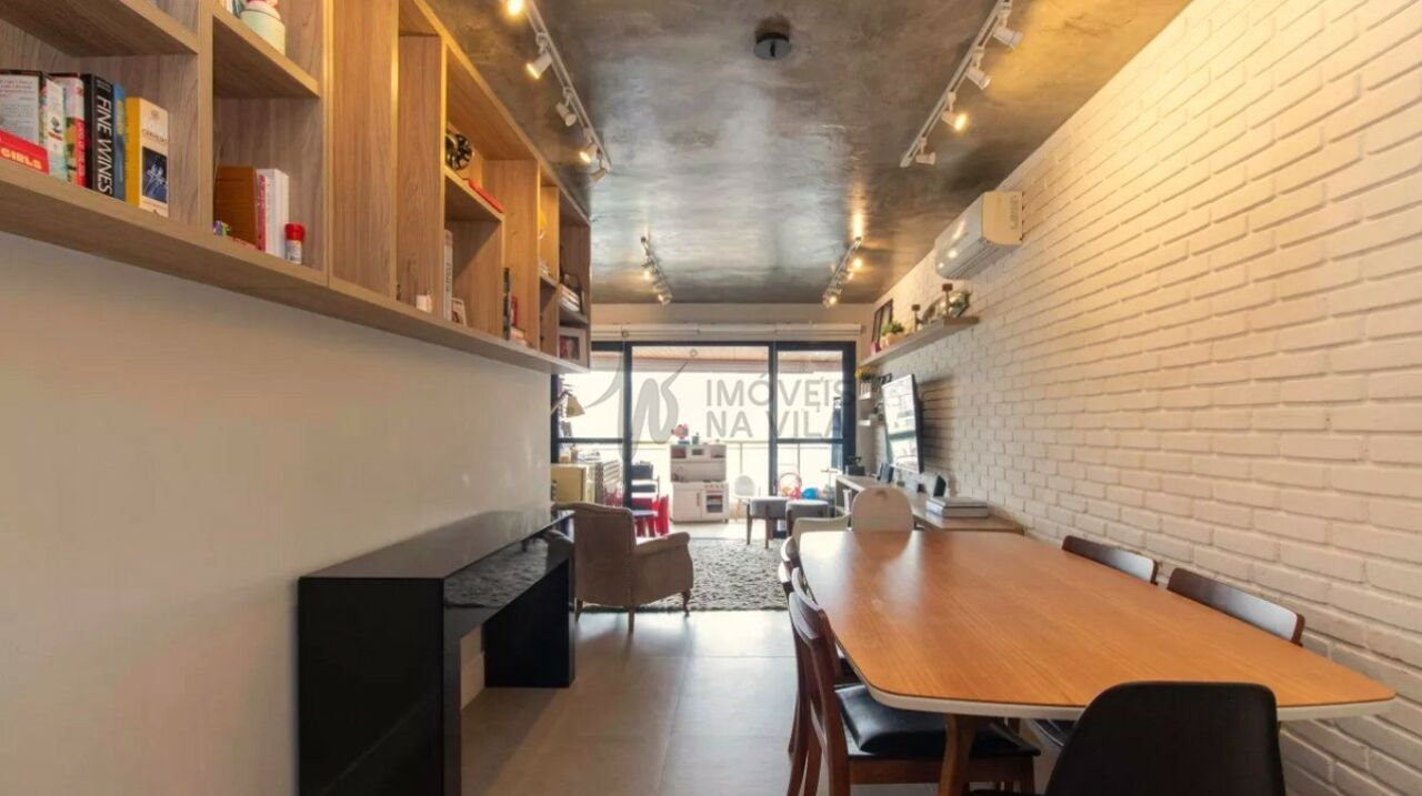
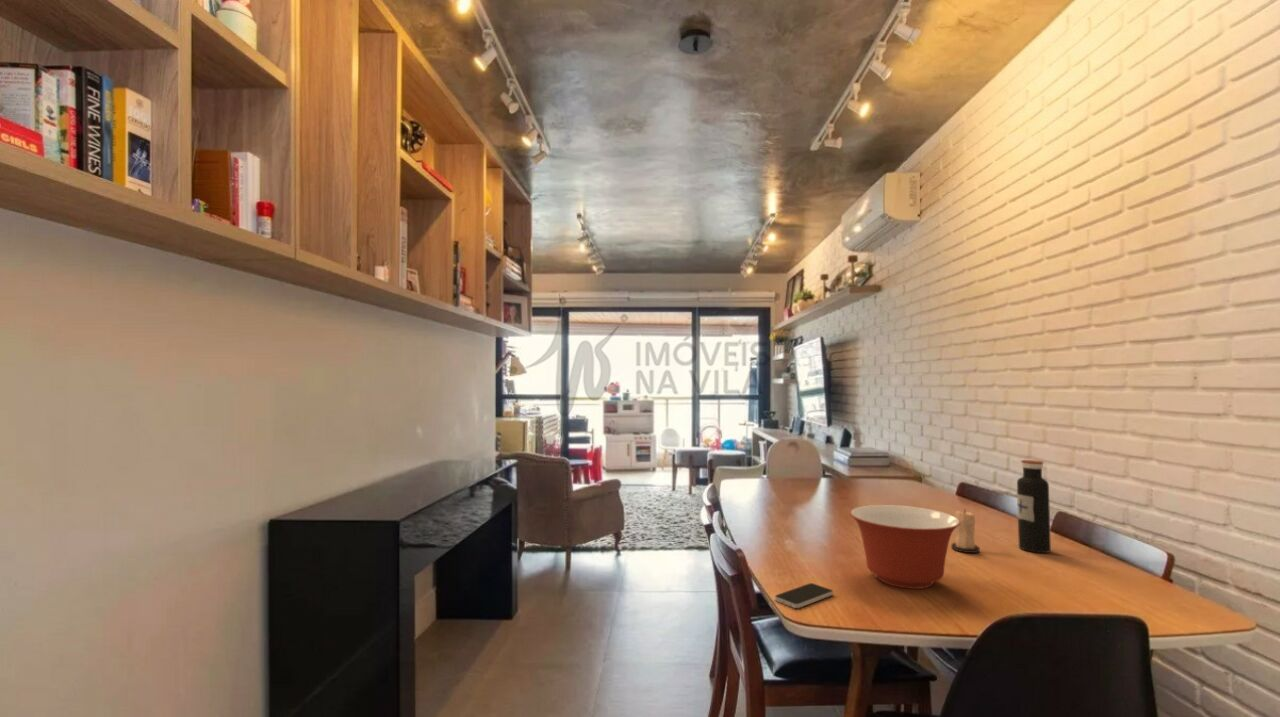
+ mixing bowl (903, 547)
+ smartphone (804, 595)
+ water bottle (1033, 505)
+ candle (965, 528)
